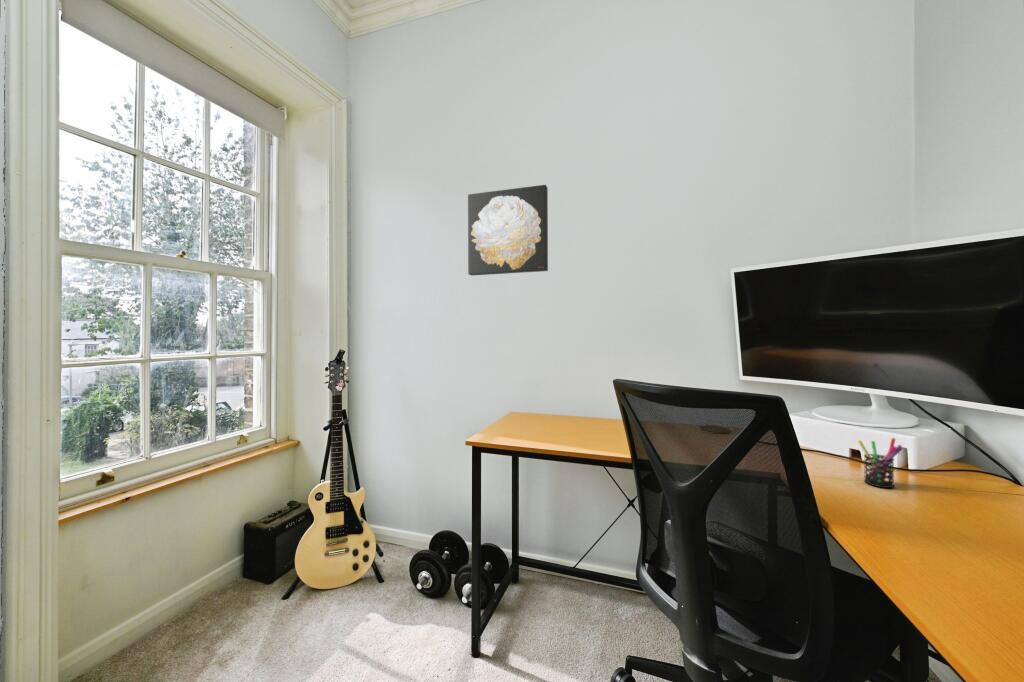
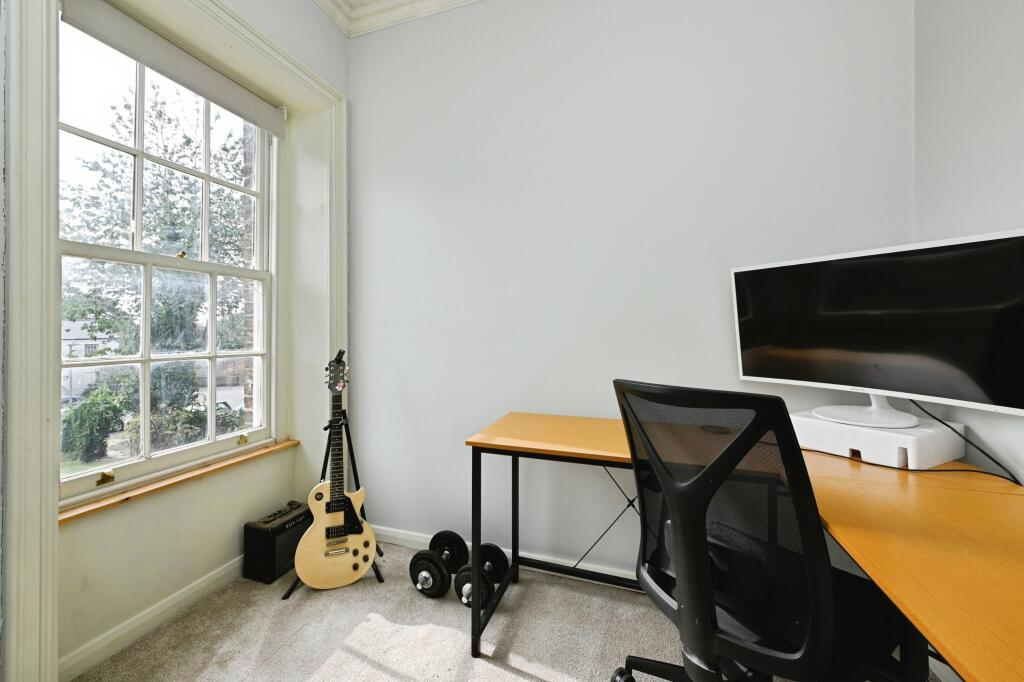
- pen holder (879, 460)
- wall art (507, 232)
